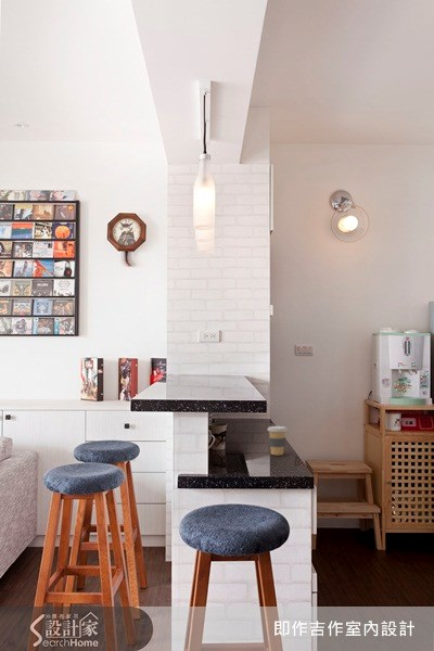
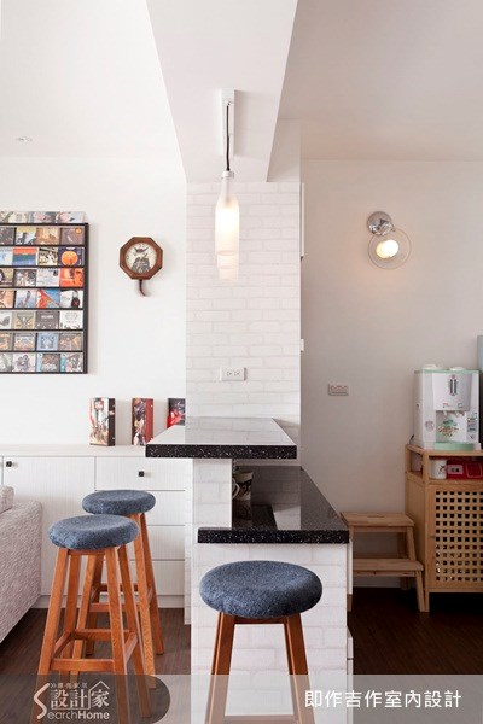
- coffee cup (277, 441)
